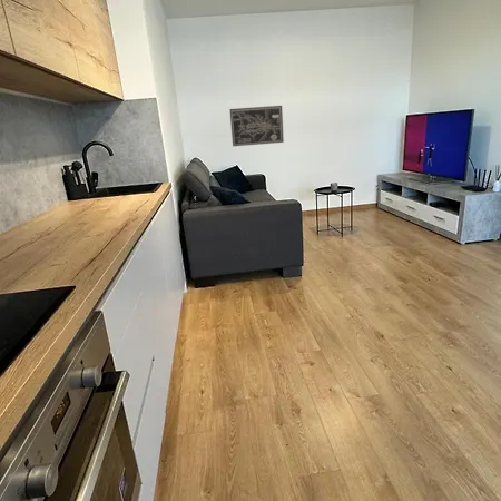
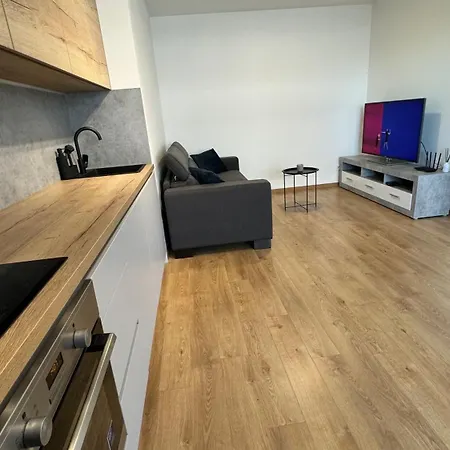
- wall art (256, 126)
